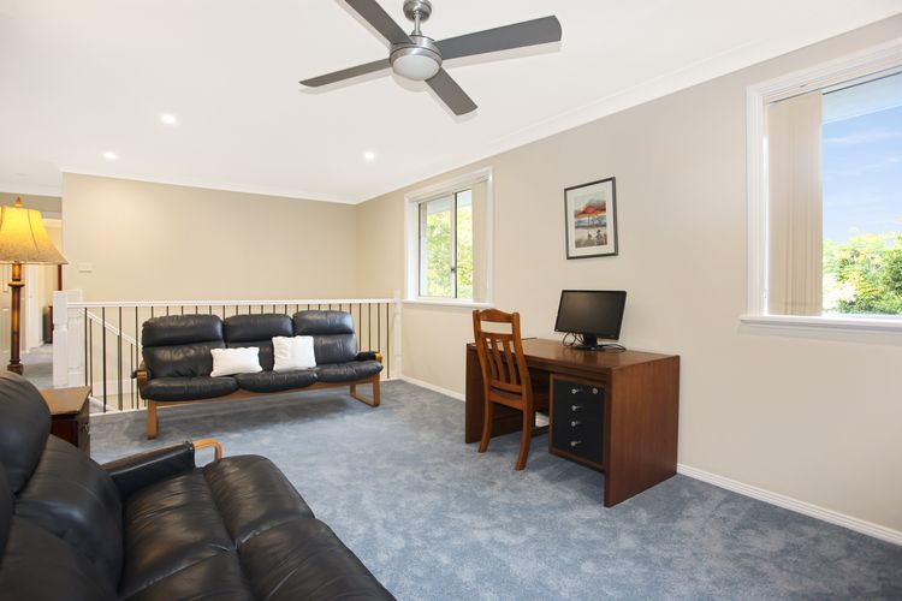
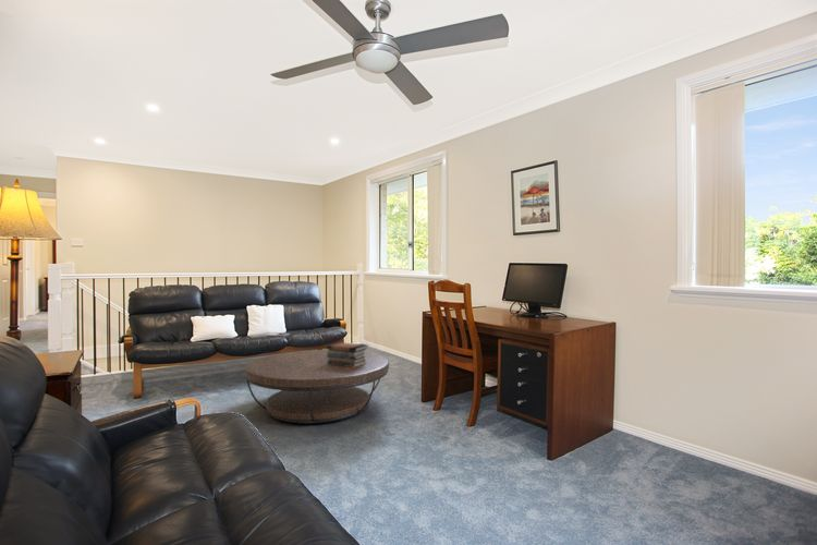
+ coffee table (319, 384)
+ book stack (346, 353)
